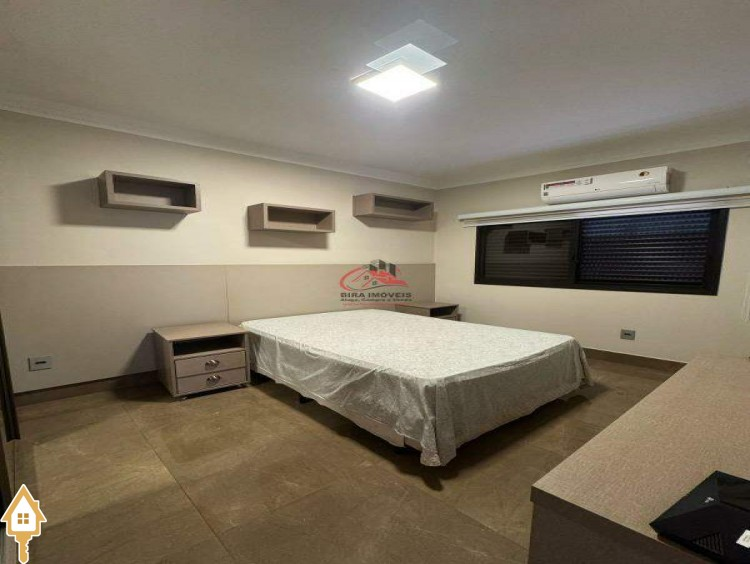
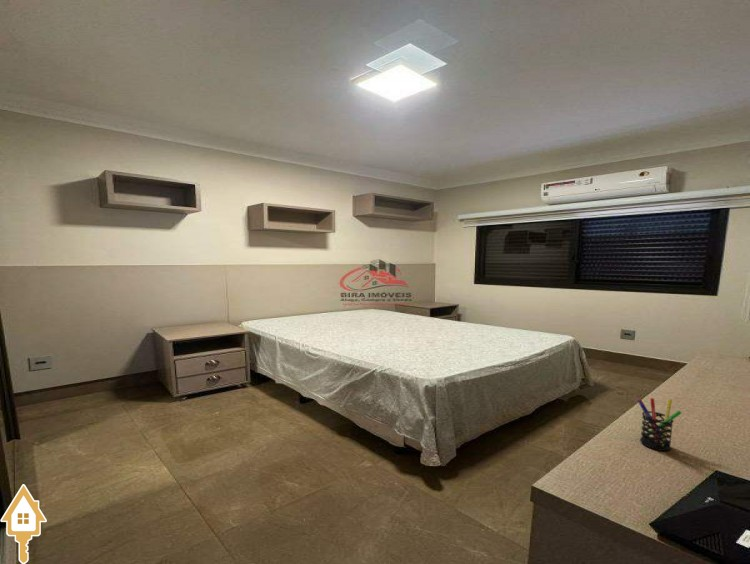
+ pen holder (659, 422)
